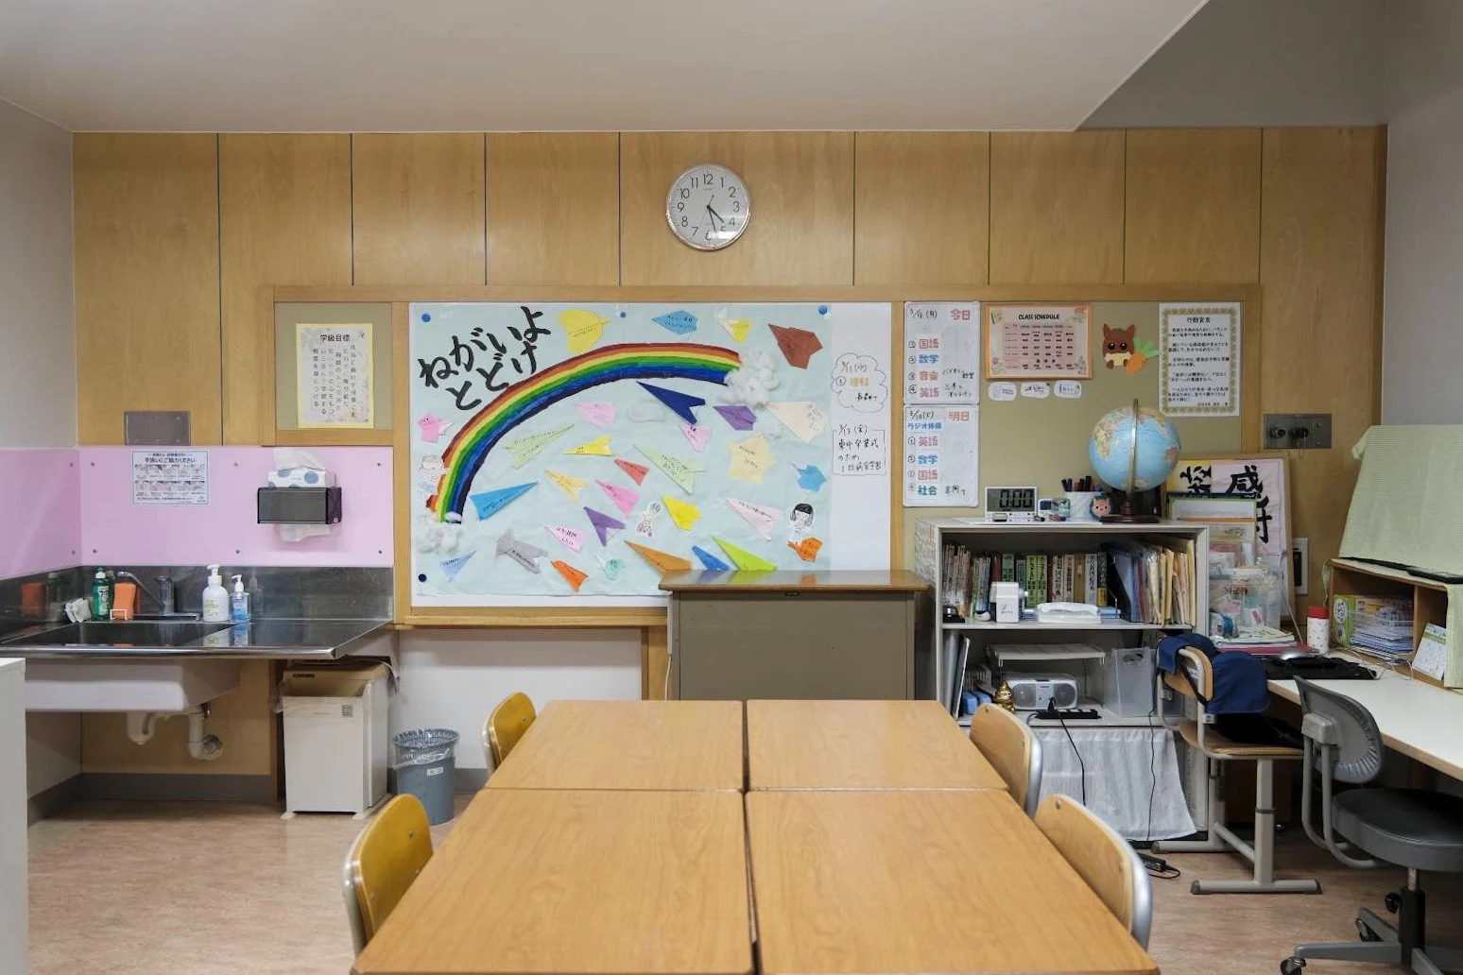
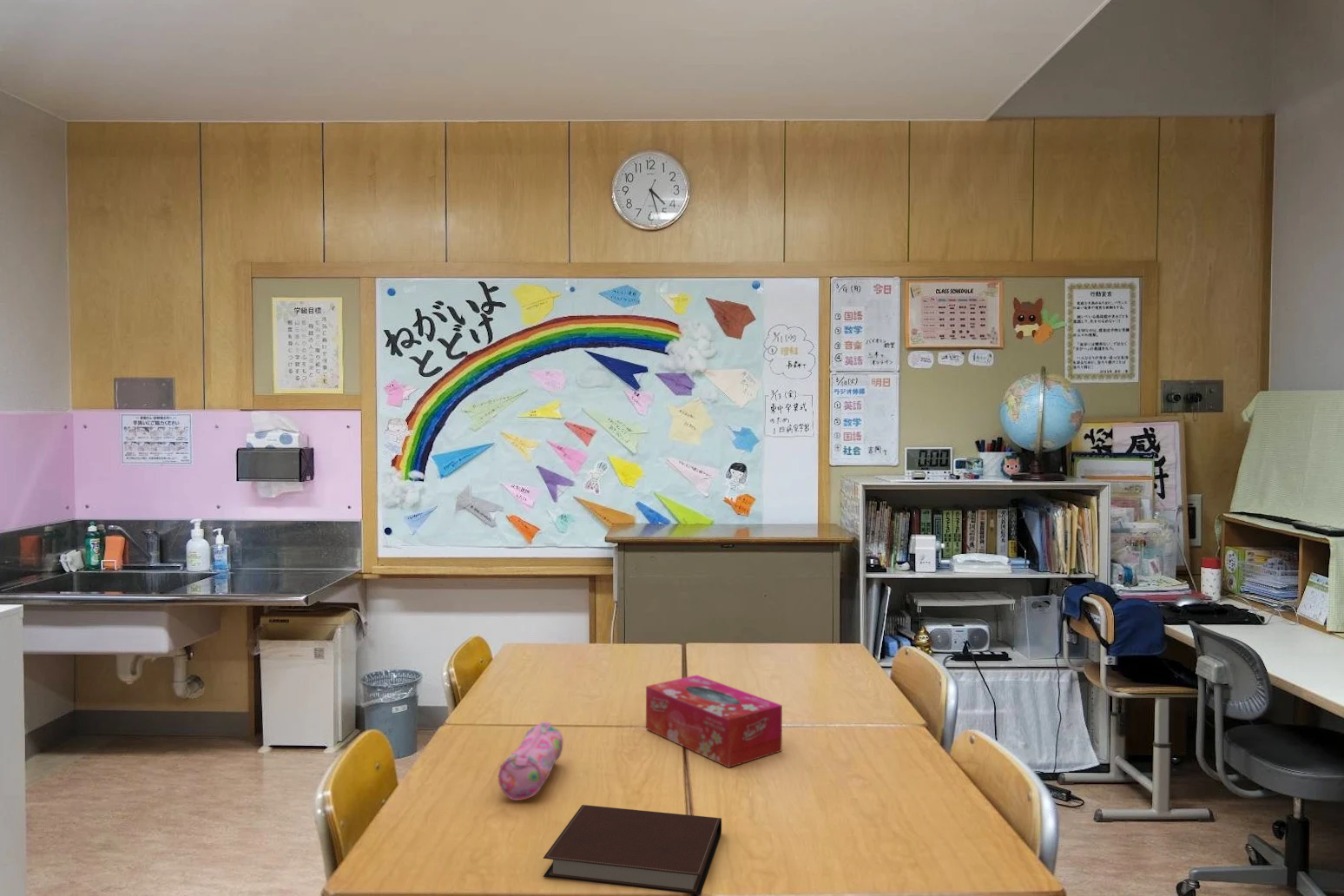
+ pencil case (532, 758)
+ notebook (636, 845)
+ tissue box (711, 717)
